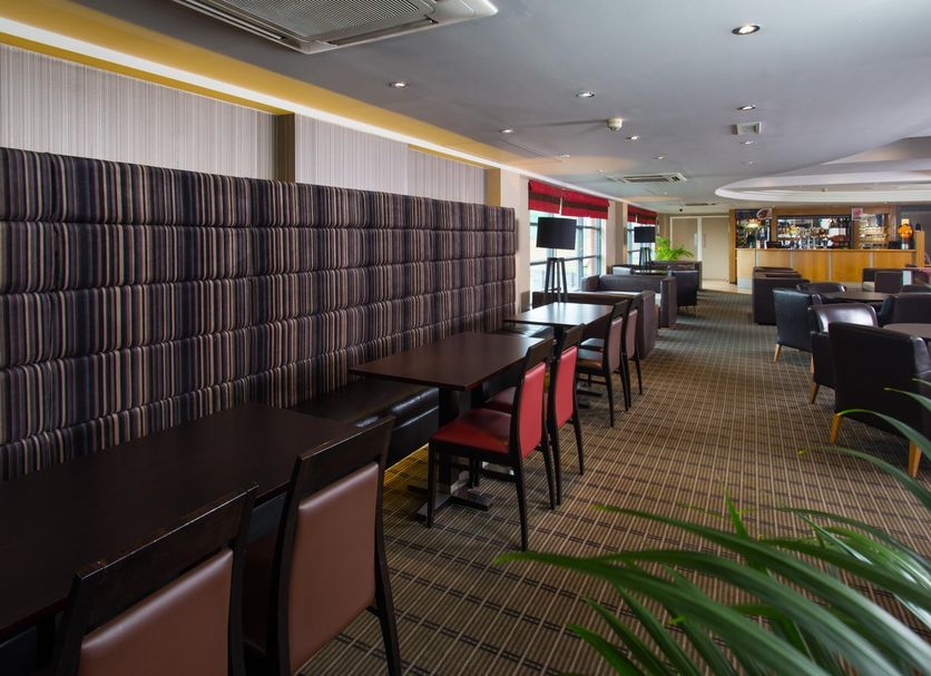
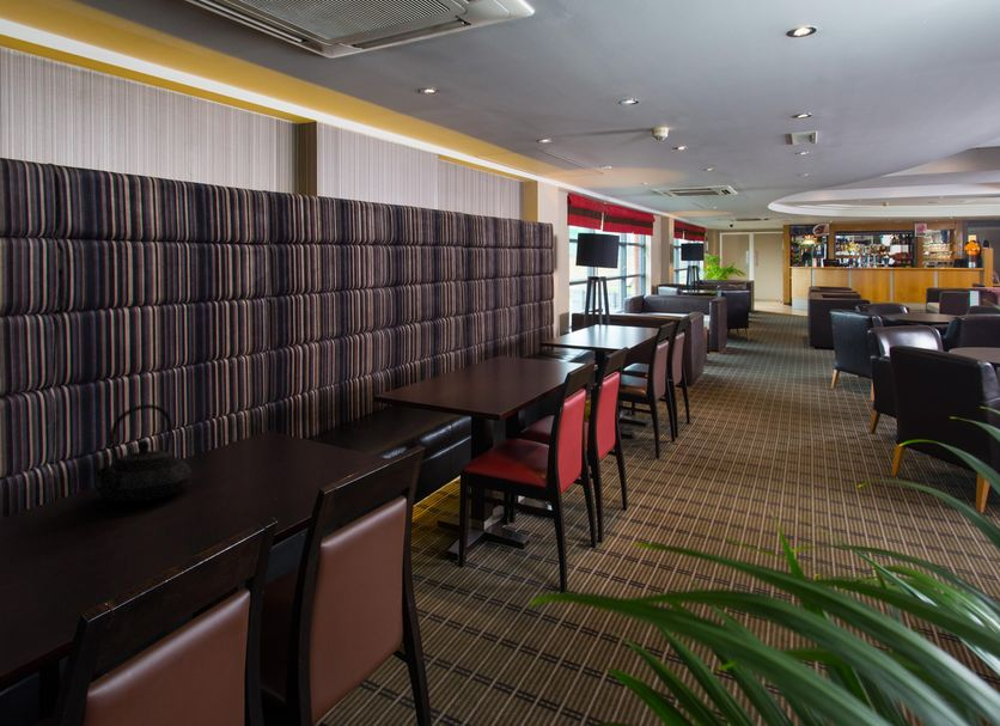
+ teapot (139, 452)
